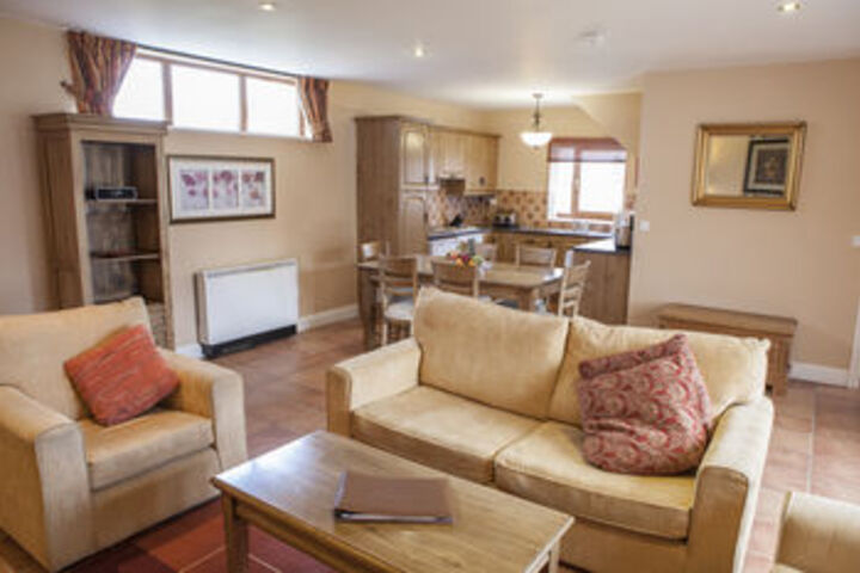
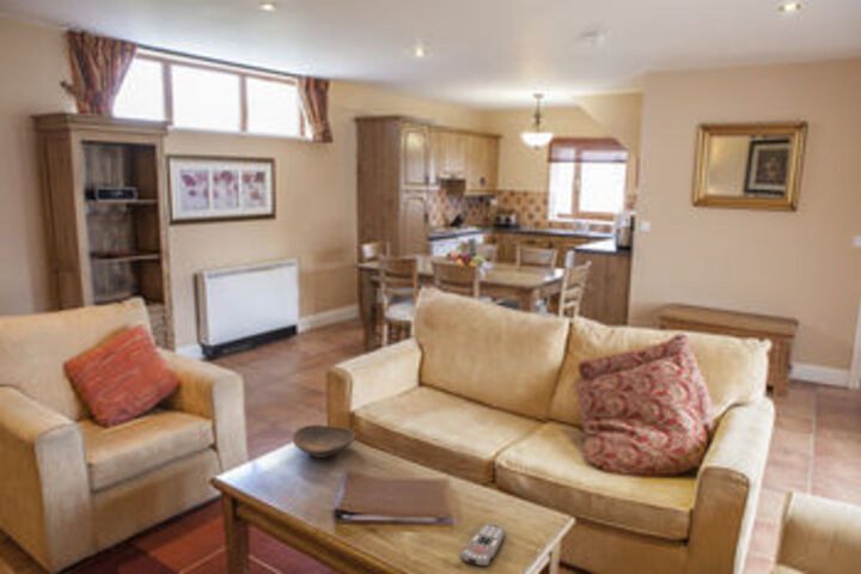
+ decorative bowl (324, 442)
+ remote control (484, 543)
